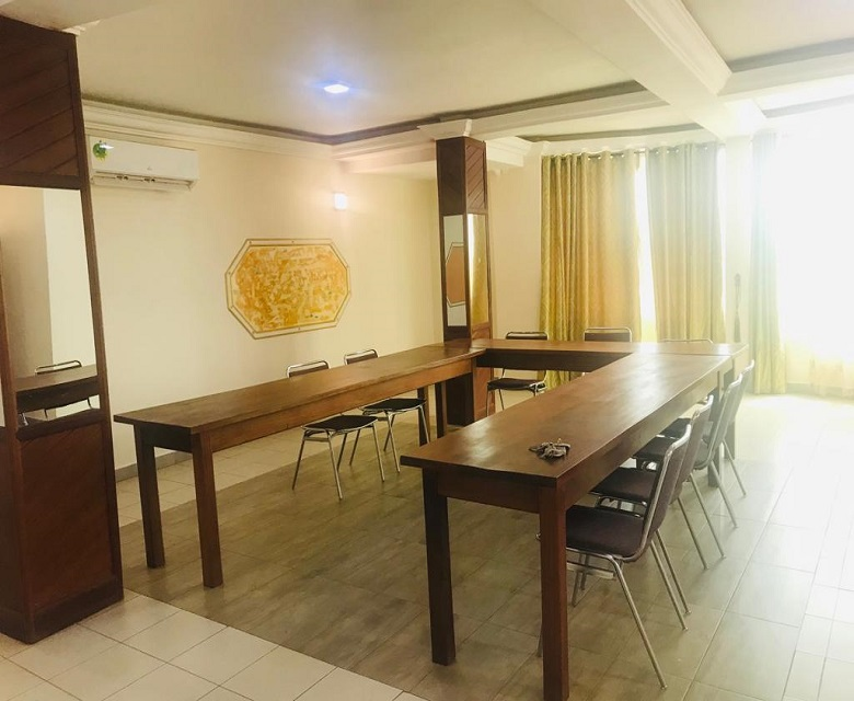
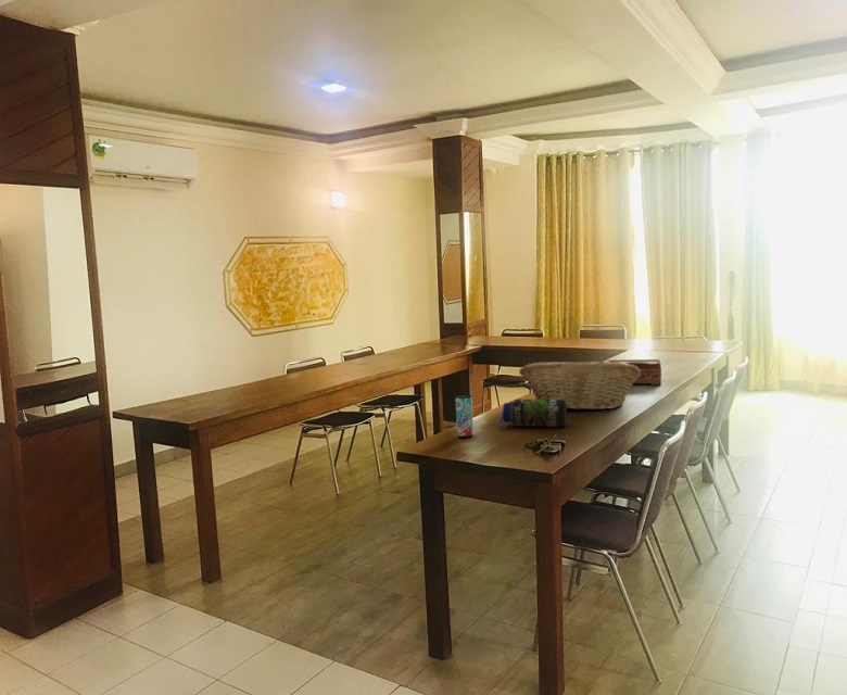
+ tissue box (637, 368)
+ water bottle (532, 413)
+ beverage can (464, 416)
+ fruit basket (578, 380)
